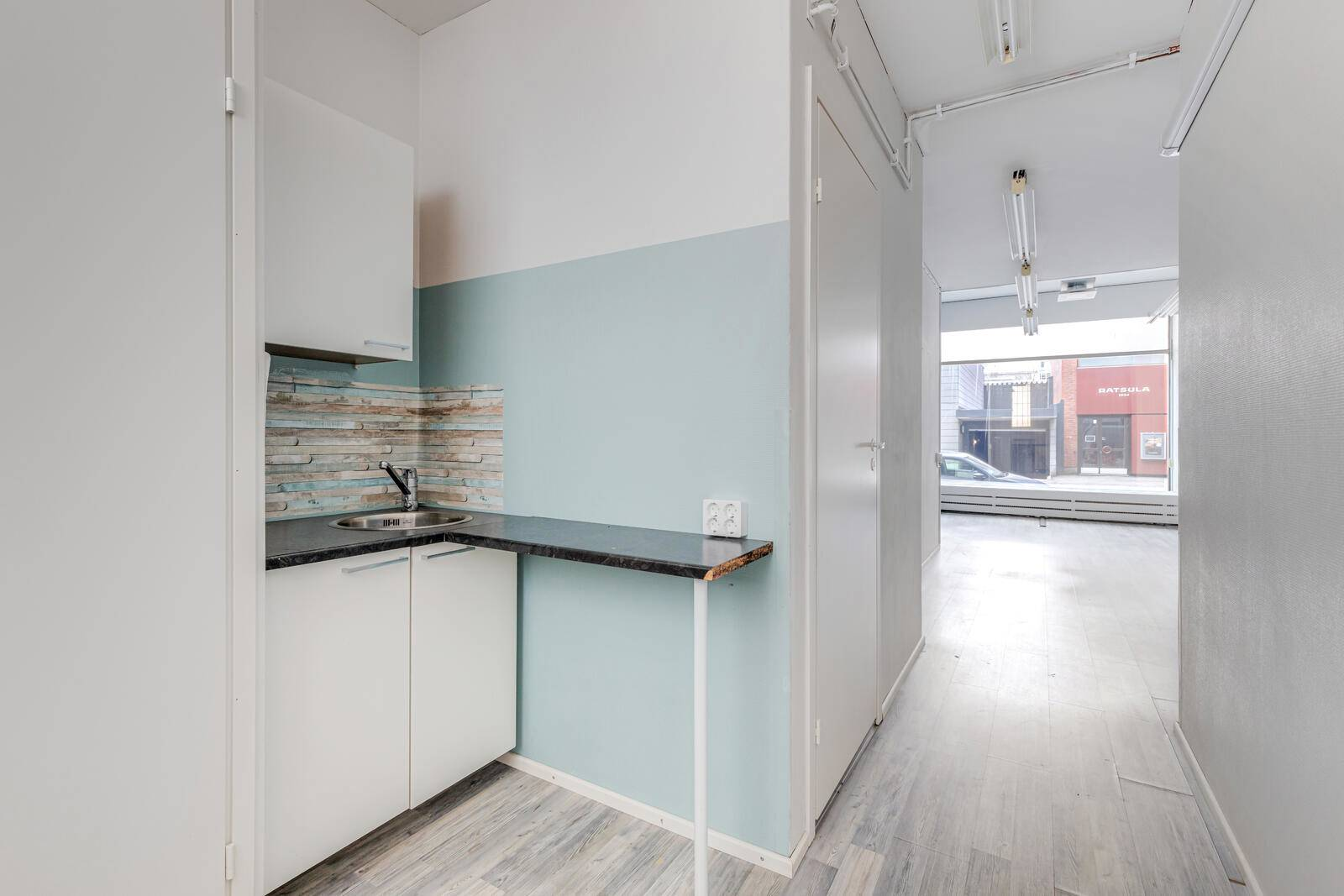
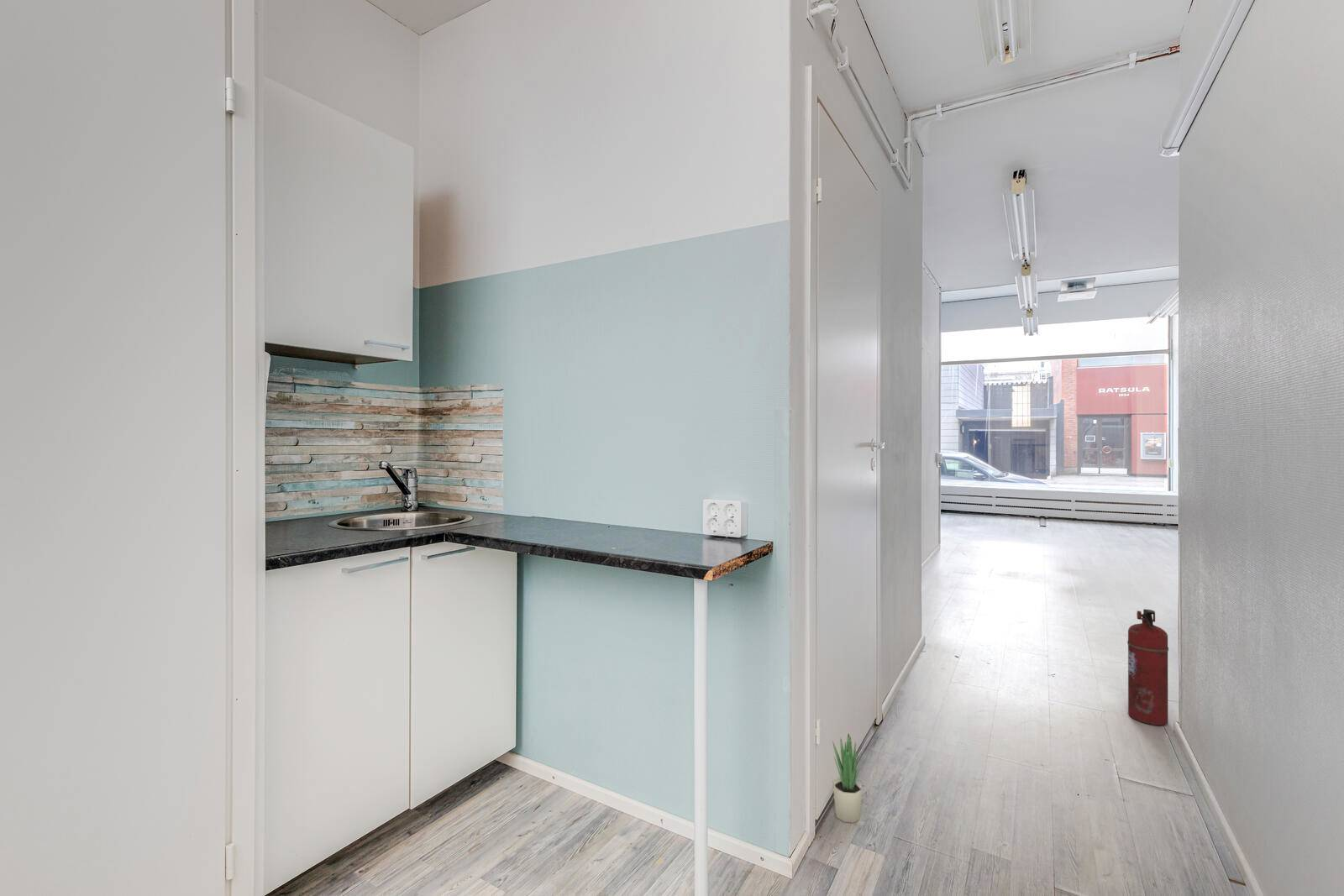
+ potted plant (848, 772)
+ fire extinguisher (1147, 662)
